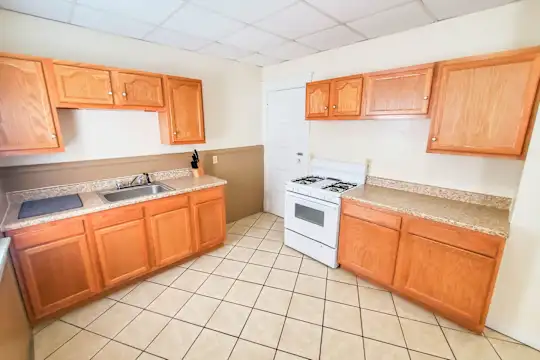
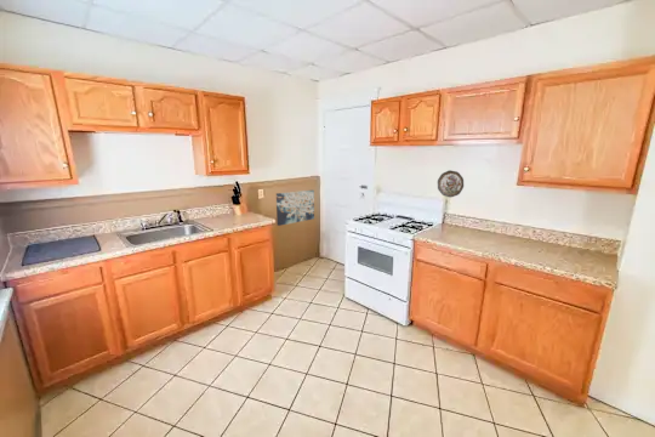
+ wall art (296, 206)
+ decorative plate (450, 183)
